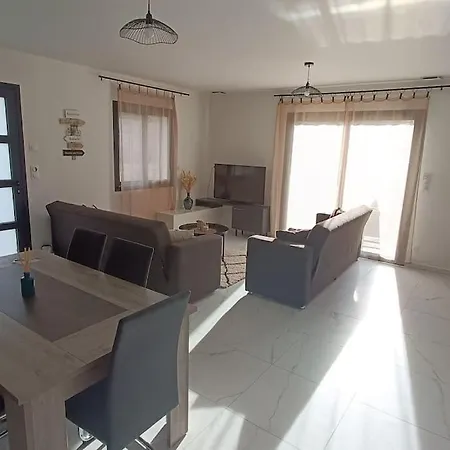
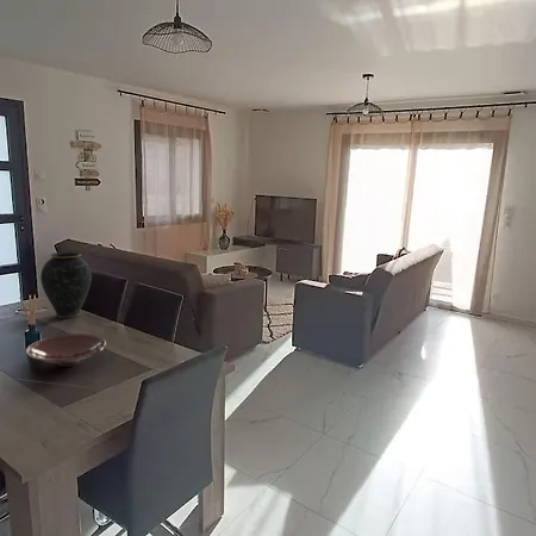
+ bowl (68, 354)
+ vase (67, 285)
